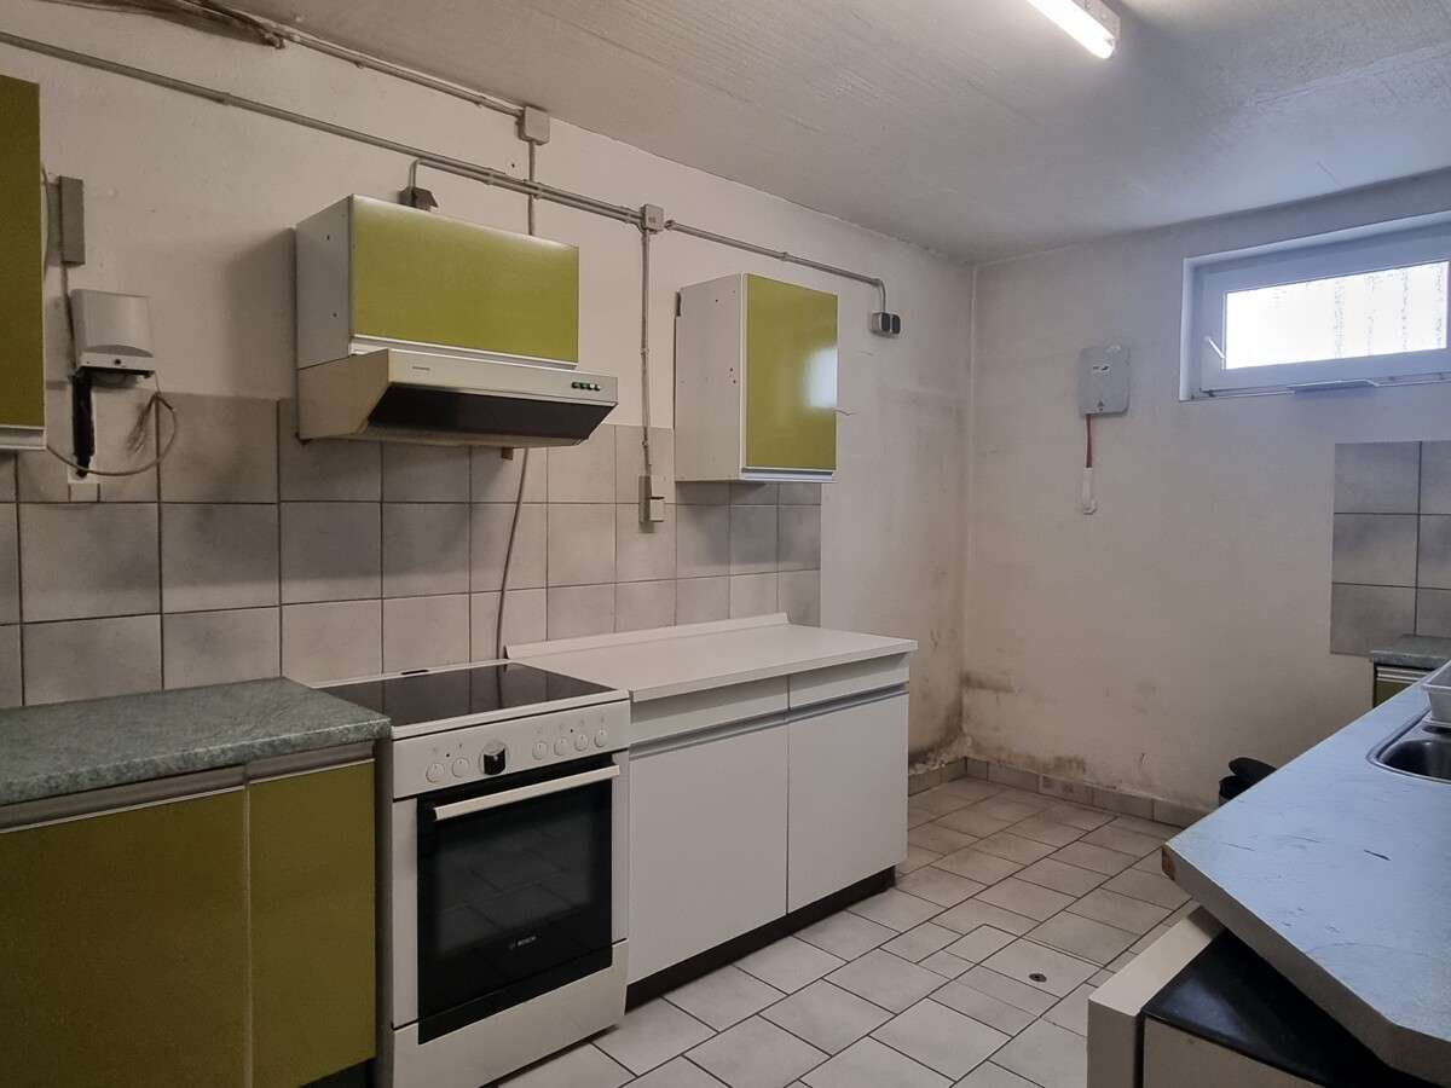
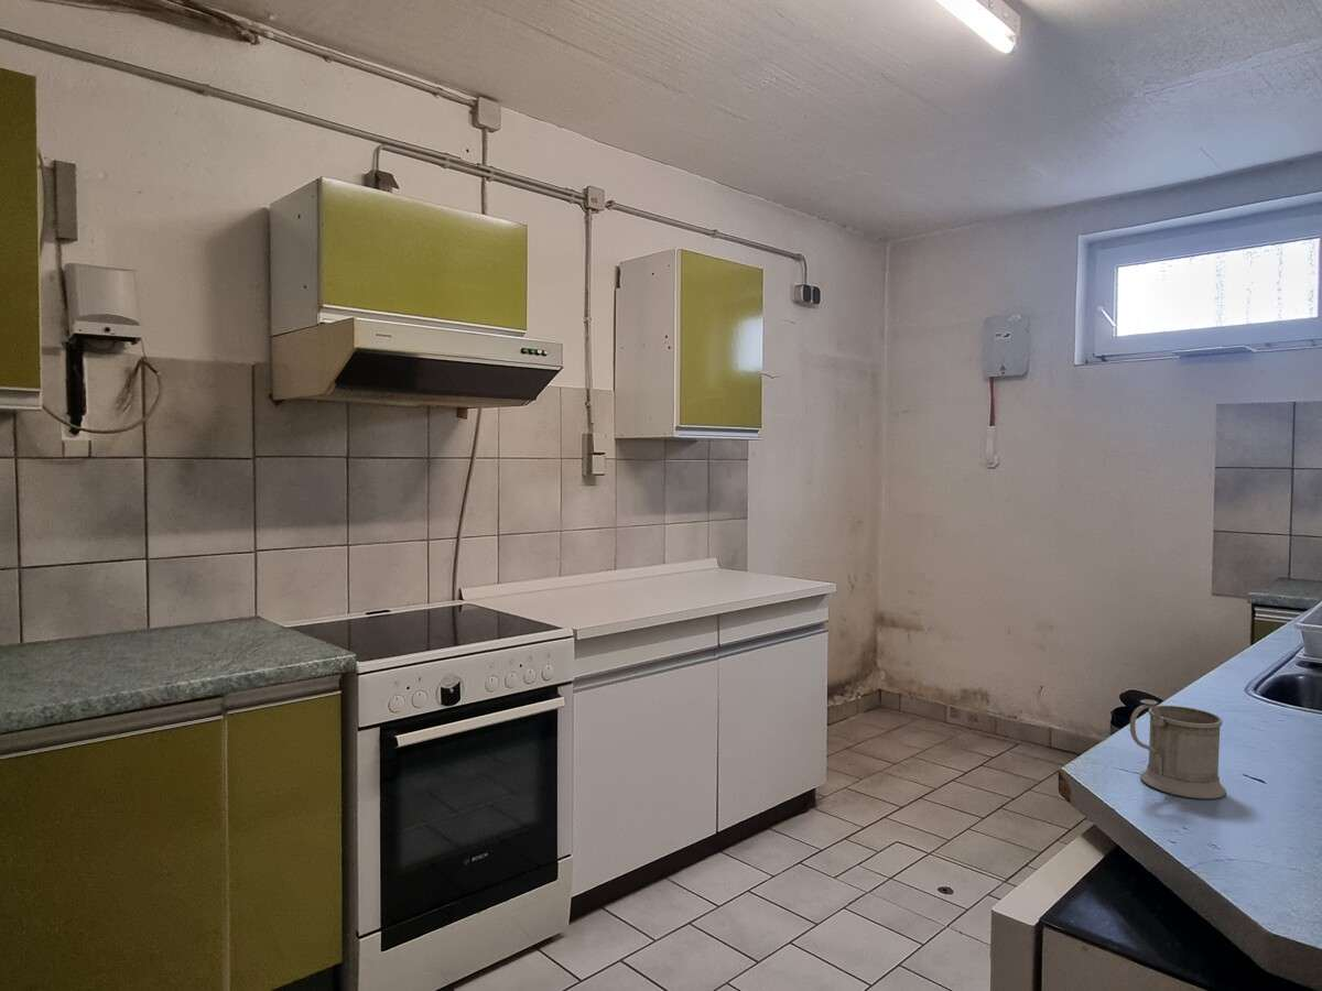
+ mug (1171, 742)
